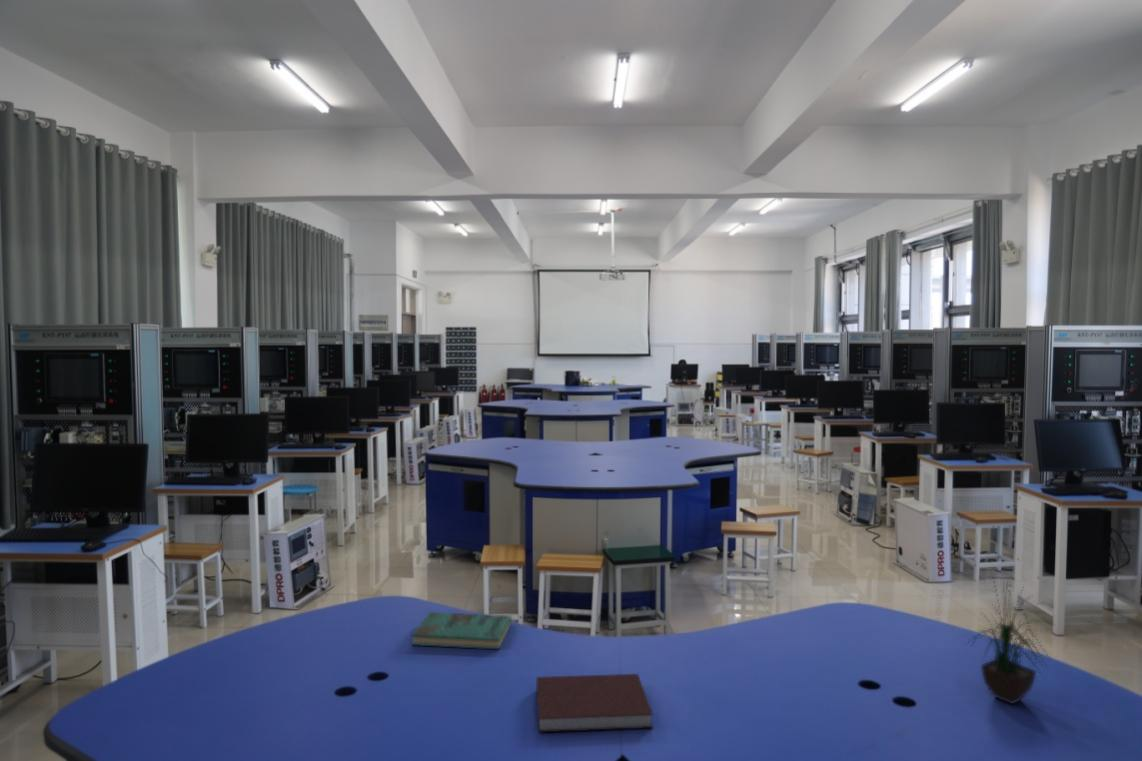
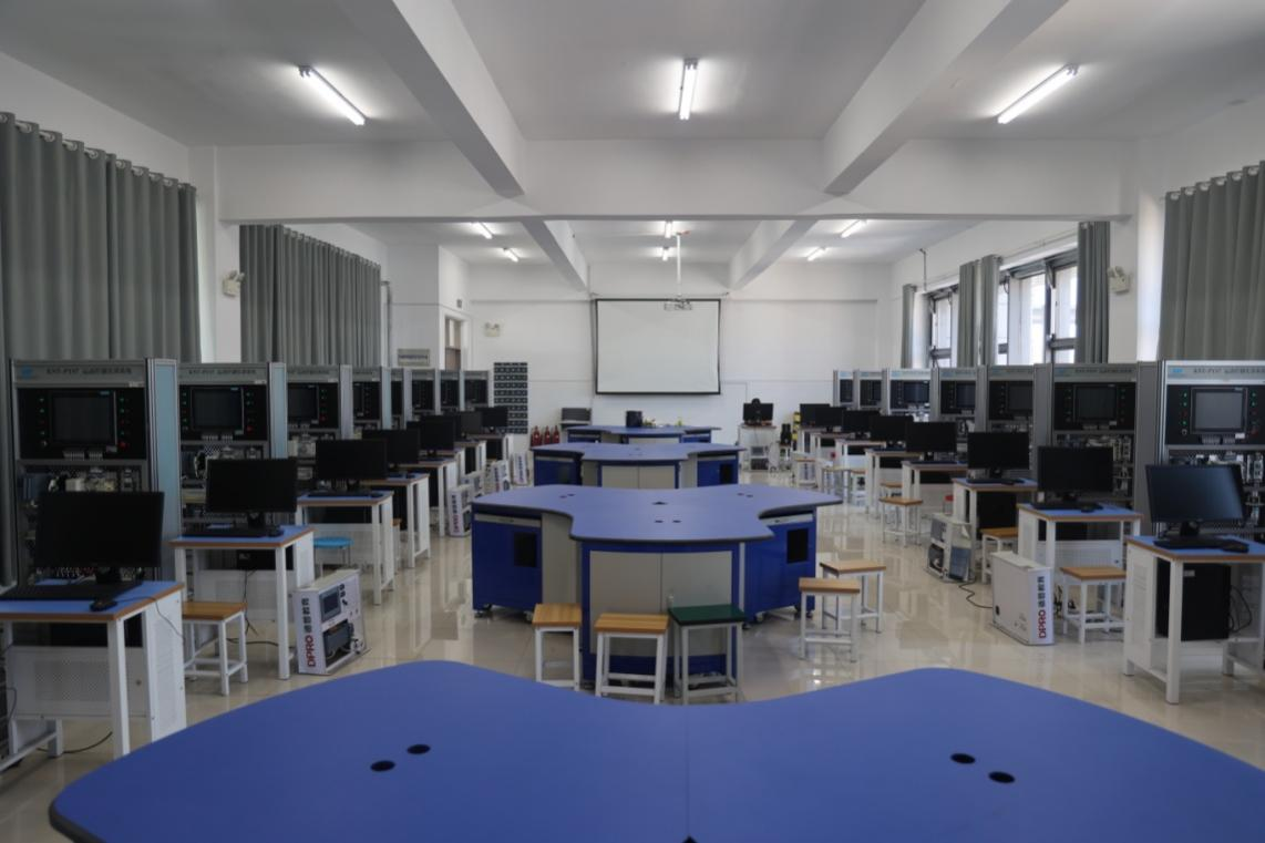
- potted plant (1009, 627)
- notebook (591, 700)
- book (463, 629)
